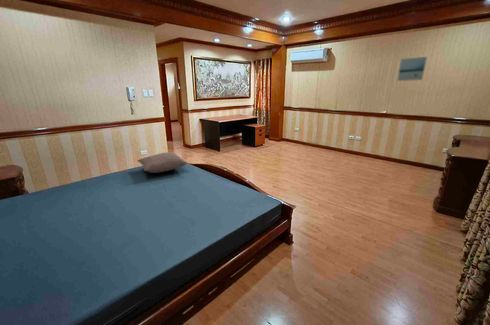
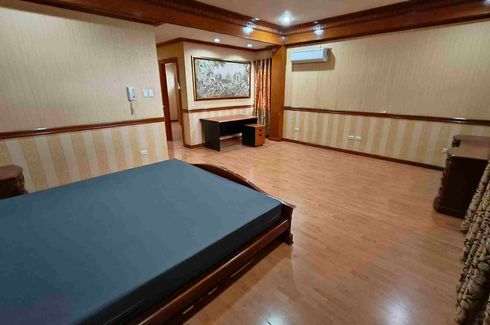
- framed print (411, 69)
- pillow (161, 162)
